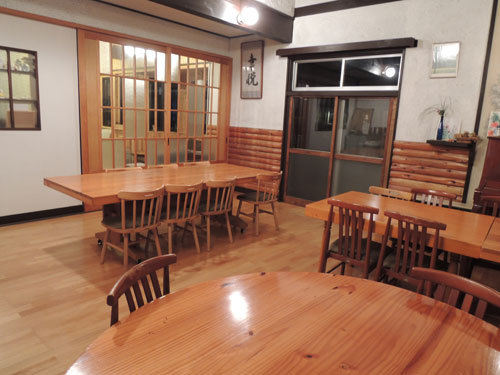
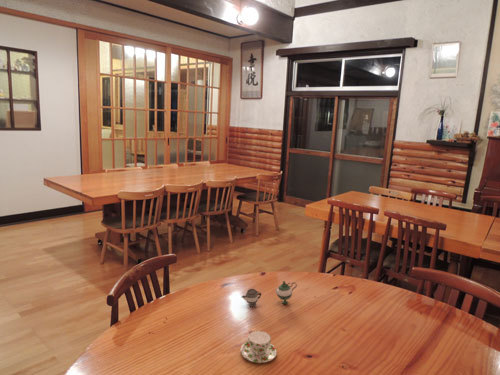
+ teacup (259, 344)
+ teapot (275, 291)
